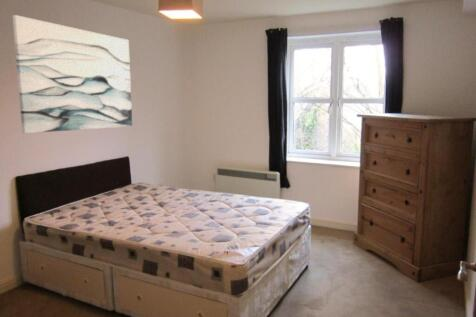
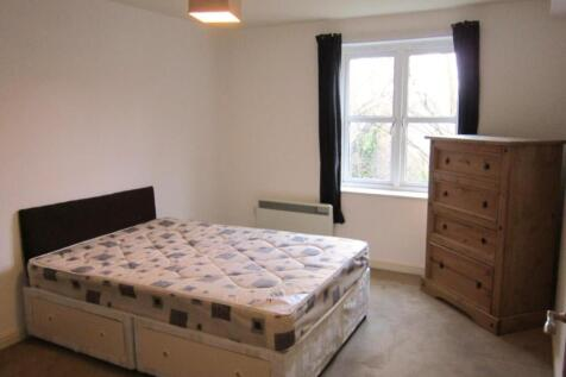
- wall art (82, 80)
